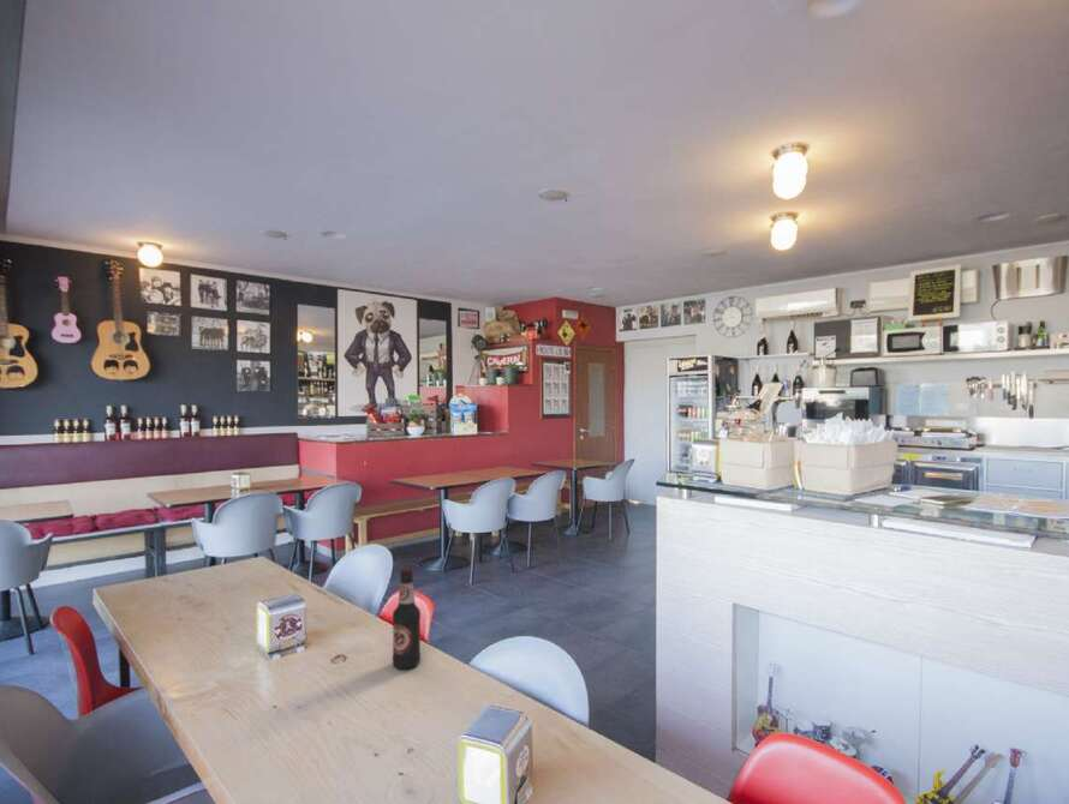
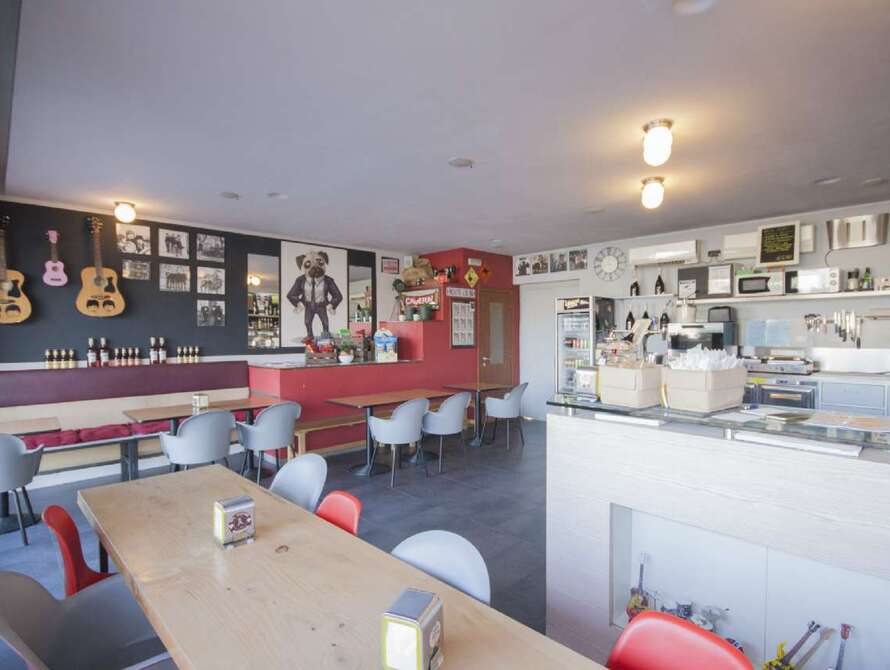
- bottle (406, 617)
